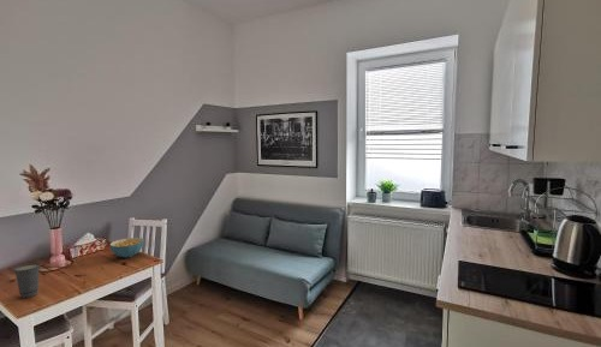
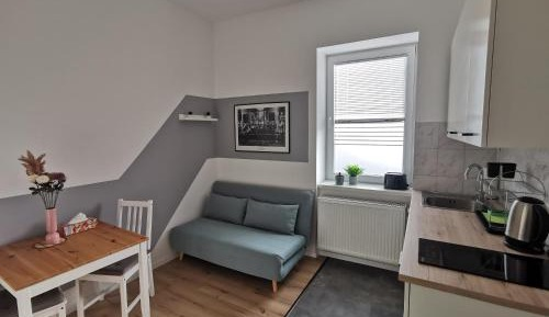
- cereal bowl (127, 249)
- cup (28, 281)
